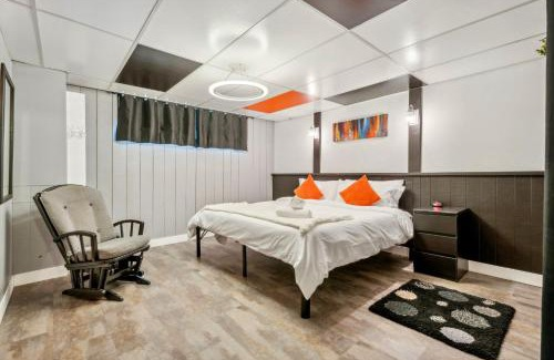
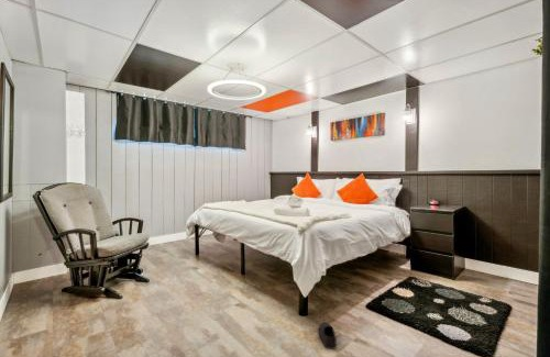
+ shoe (327, 331)
